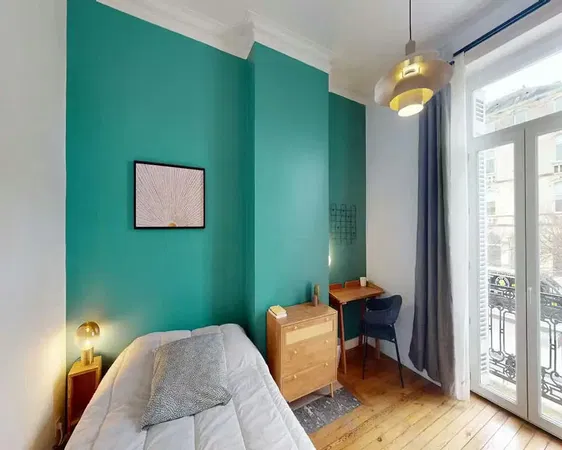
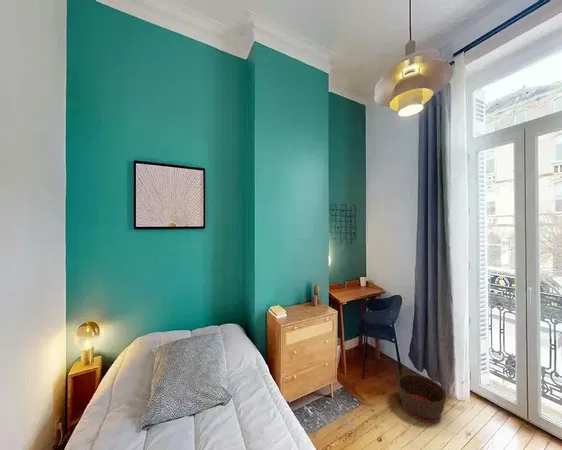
+ basket (420, 397)
